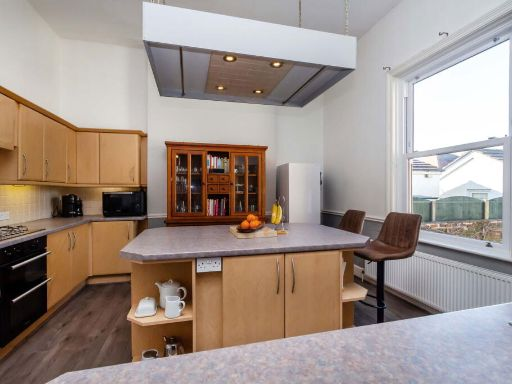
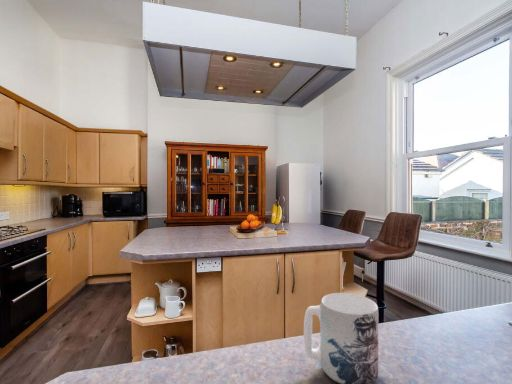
+ mug (342, 337)
